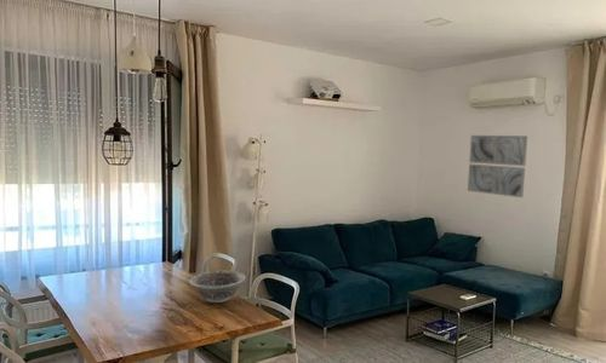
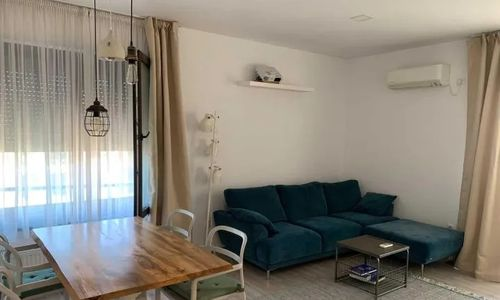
- wall art (496, 163)
- decorative bowl (217, 288)
